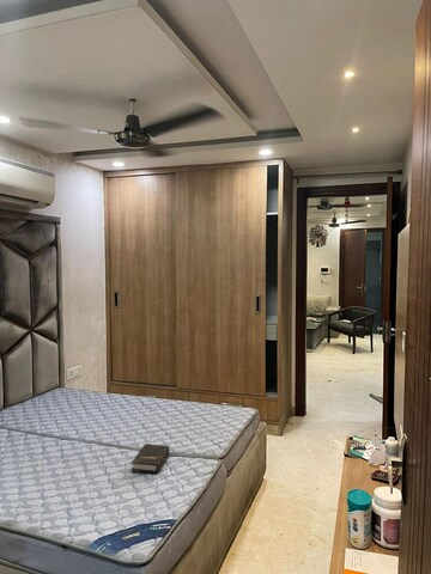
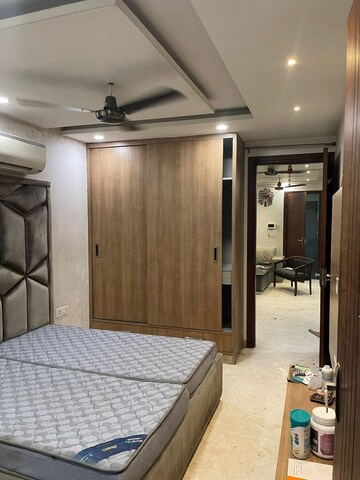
- hardback book (151, 457)
